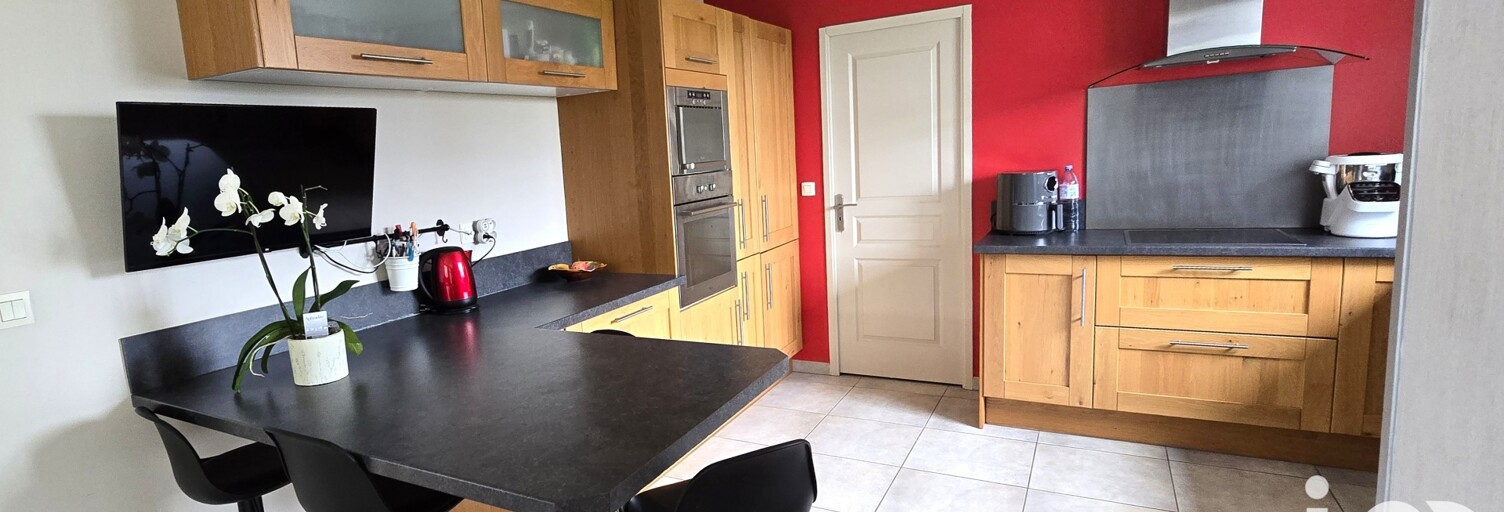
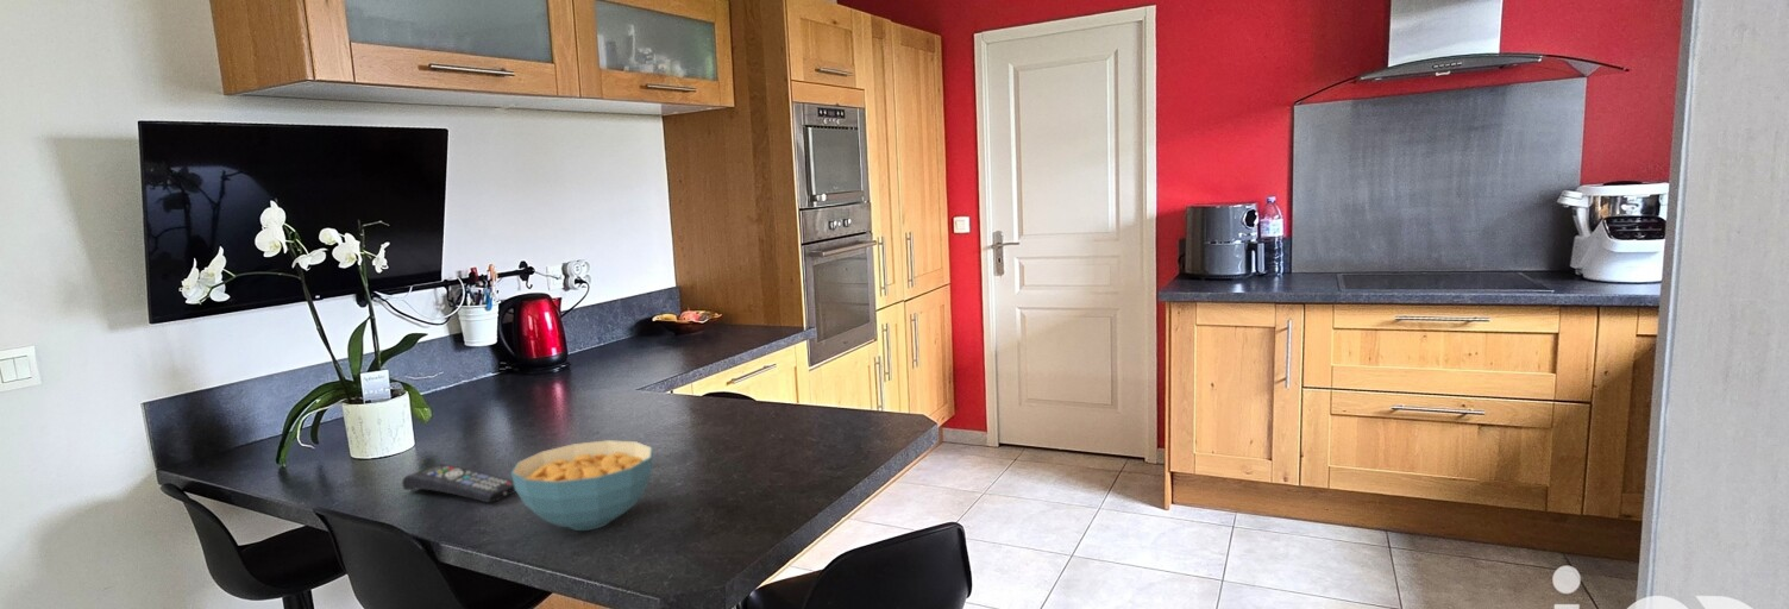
+ cereal bowl (586, 491)
+ remote control (459, 483)
